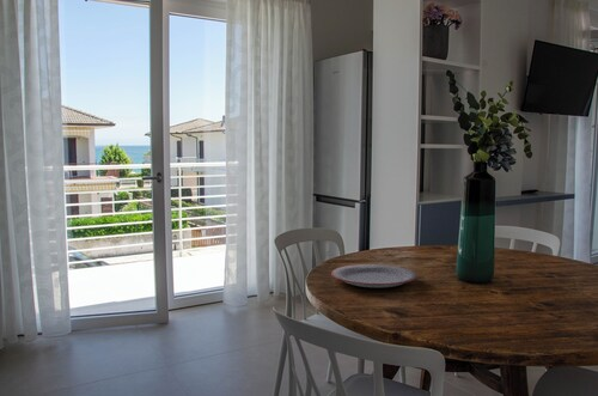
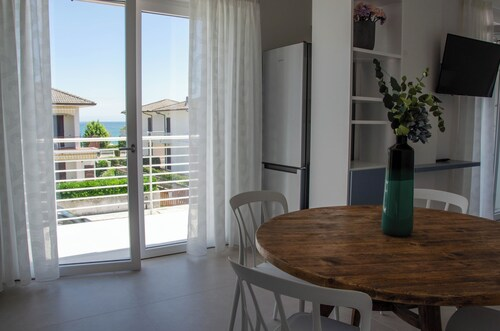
- plate (373, 276)
